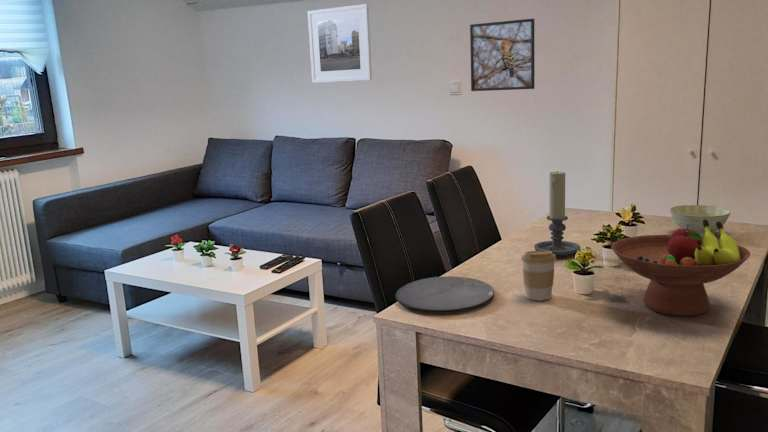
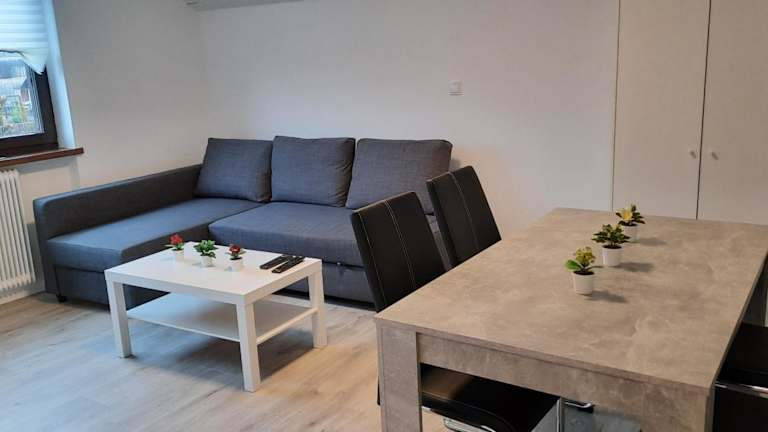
- coffee cup (538, 273)
- fruit bowl (677, 266)
- bowl (699, 222)
- candle holder (555, 213)
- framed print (501, 56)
- plate (444, 293)
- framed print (339, 45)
